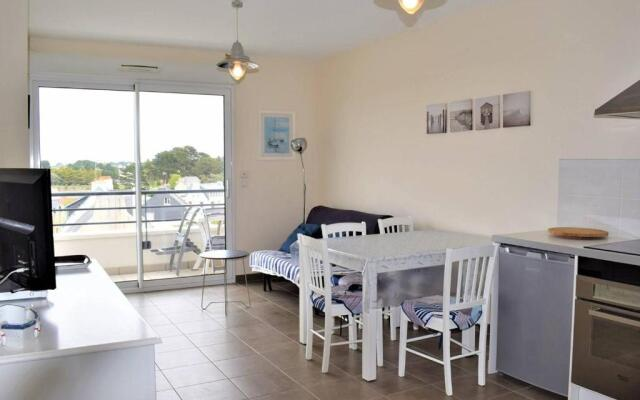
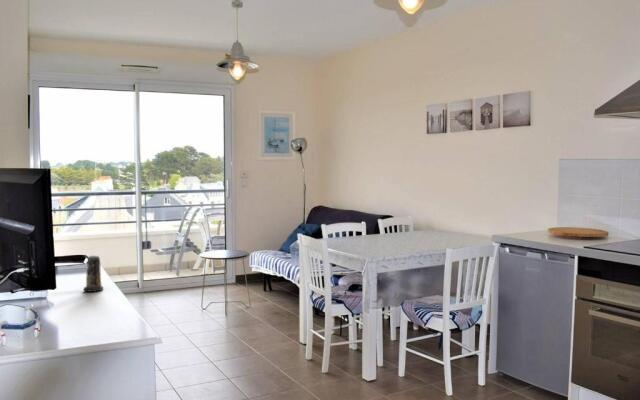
+ candle (93, 273)
